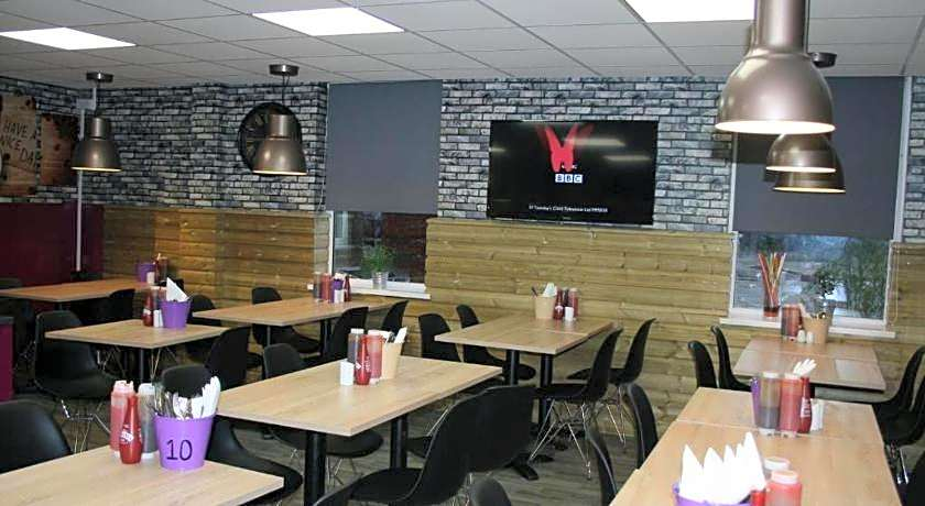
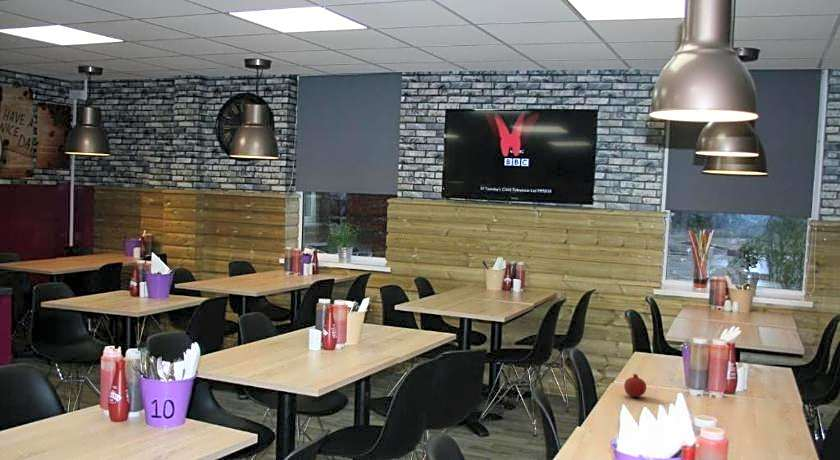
+ fruit (635, 385)
